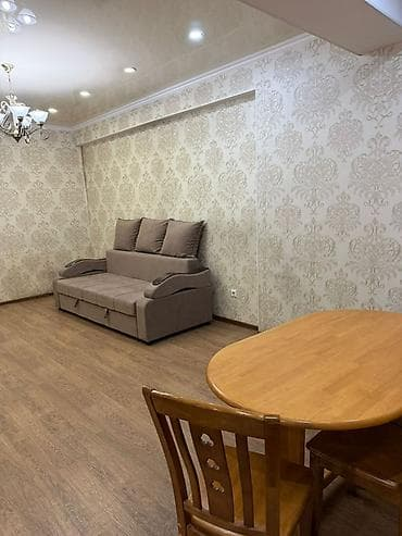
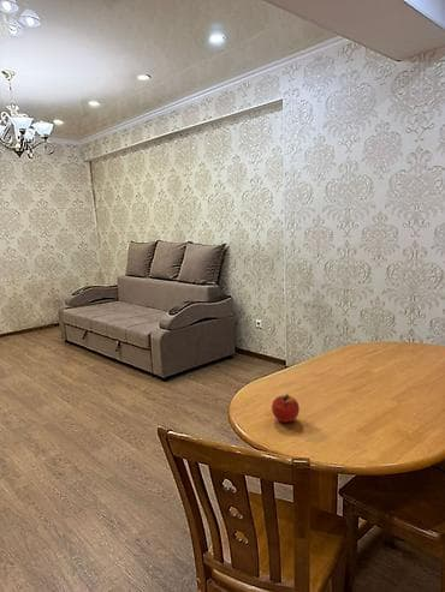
+ fruit (285, 407)
